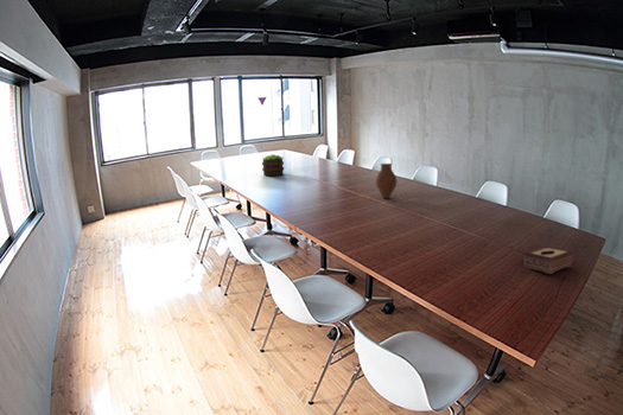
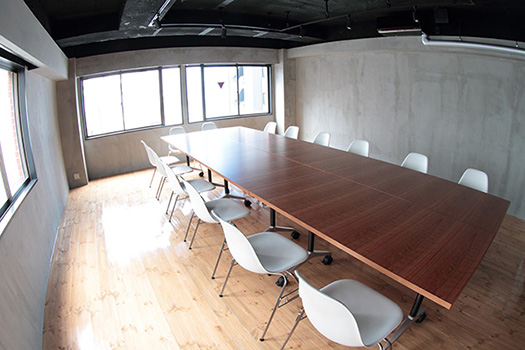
- potted plant (273, 164)
- vase (386, 180)
- tissue box (547, 258)
